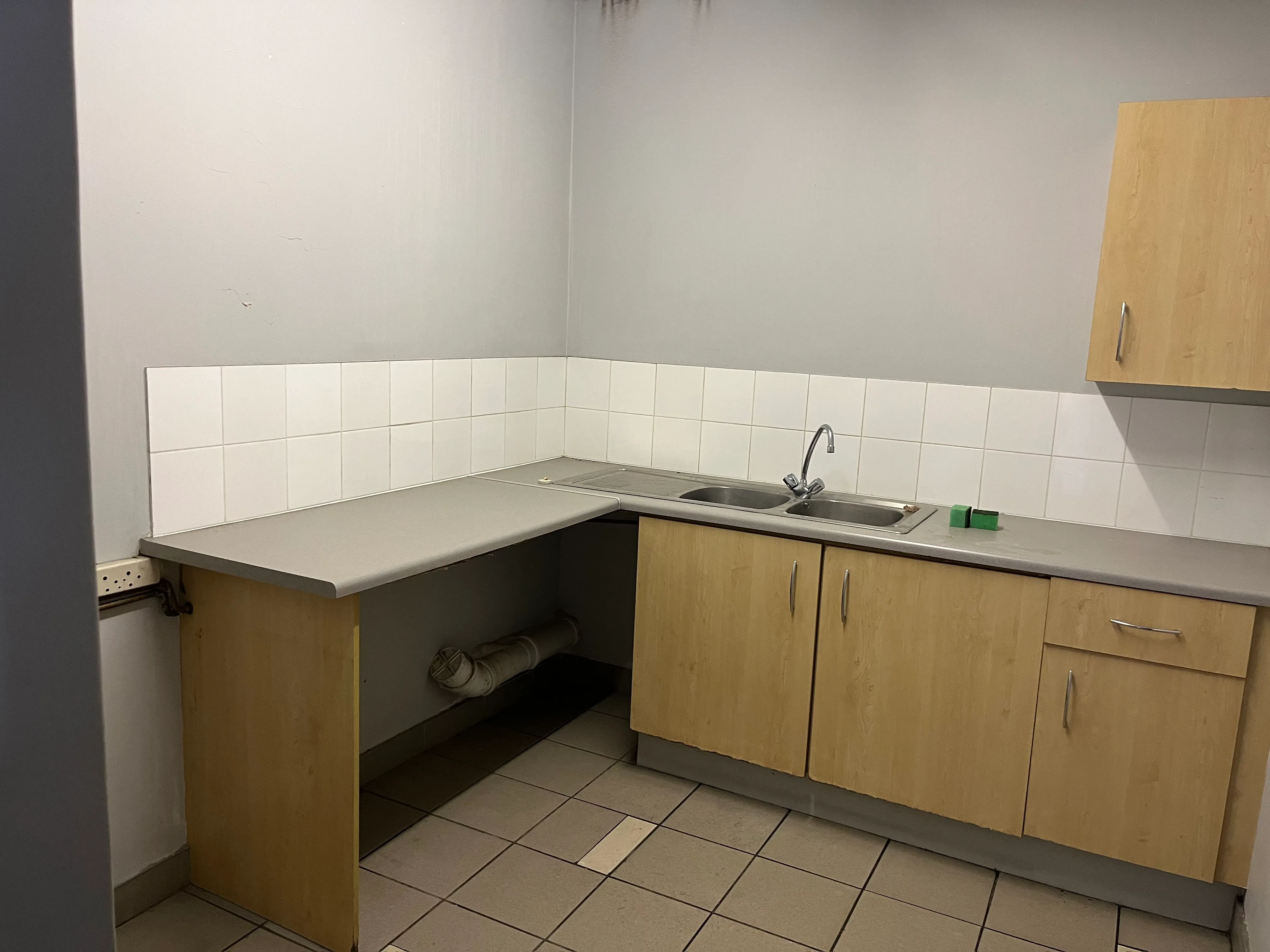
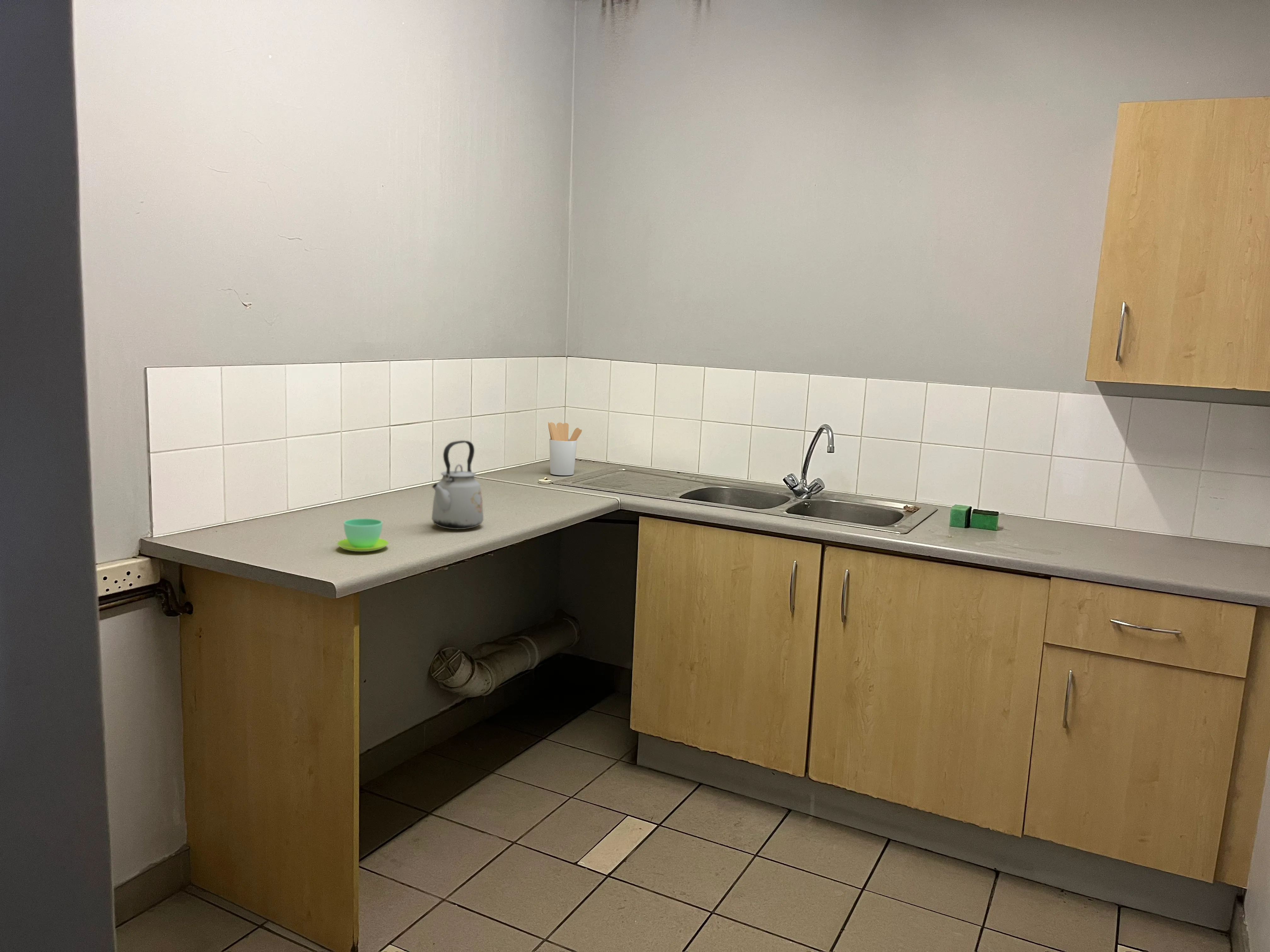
+ kettle (453, 485)
+ cup (363, 535)
+ utensil holder (561, 447)
